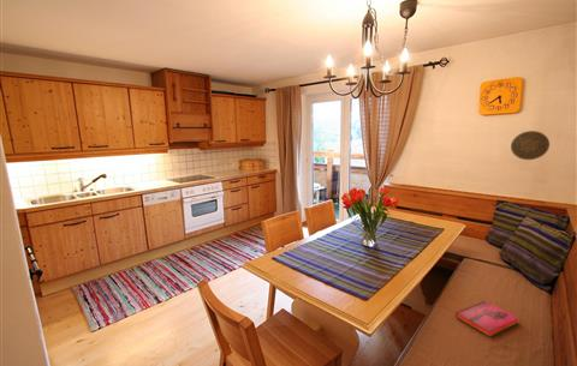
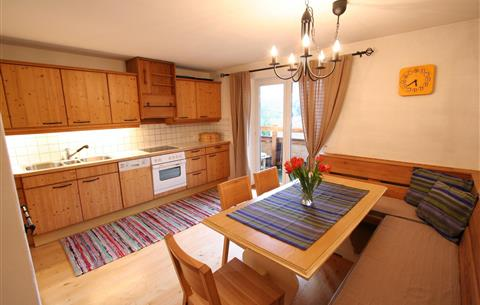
- hardback book (486, 317)
- decorative plate (529, 145)
